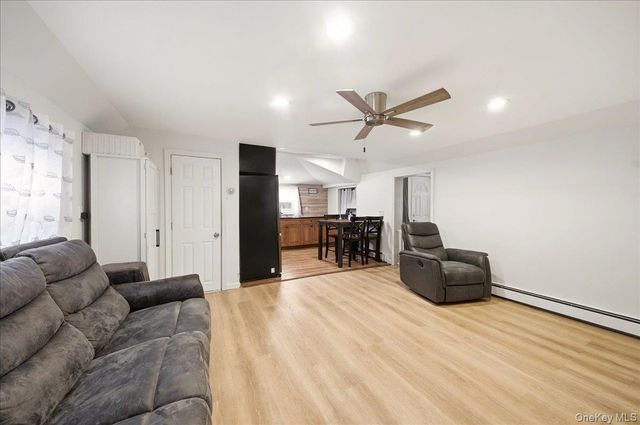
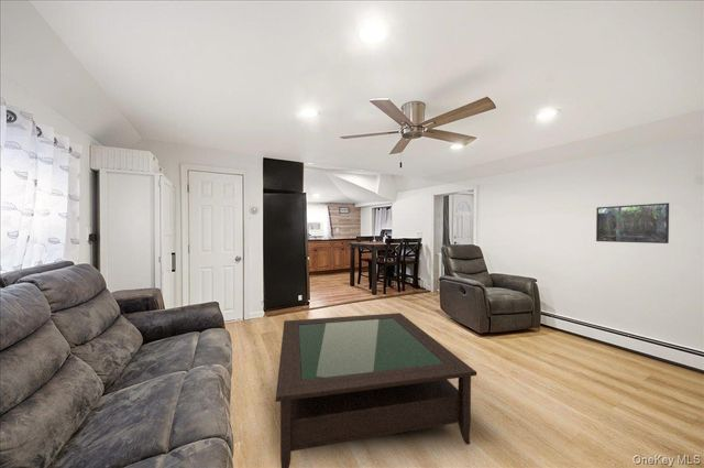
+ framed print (629, 224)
+ coffee table (359, 369)
